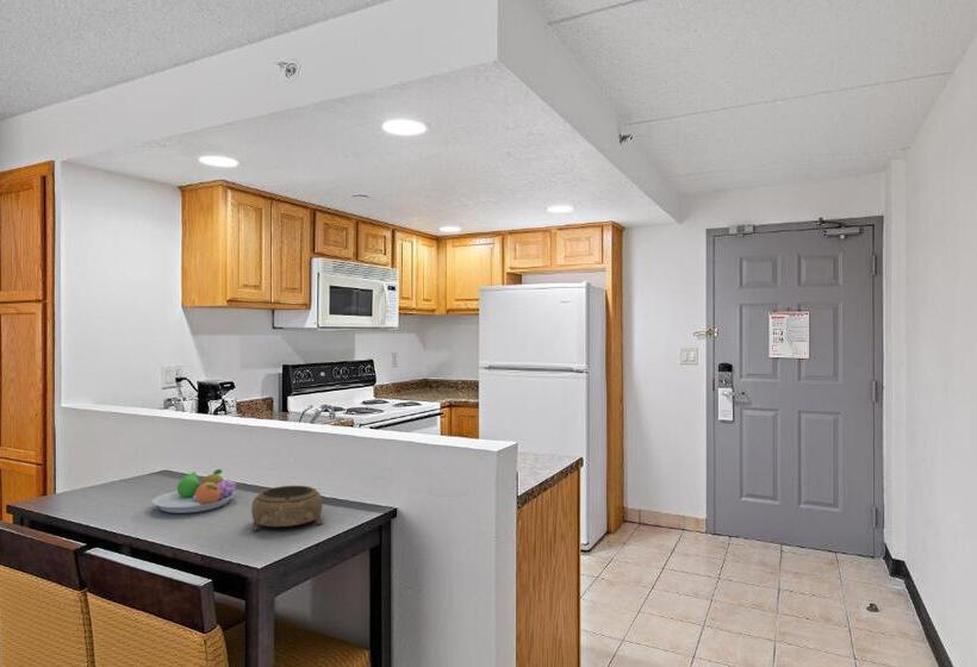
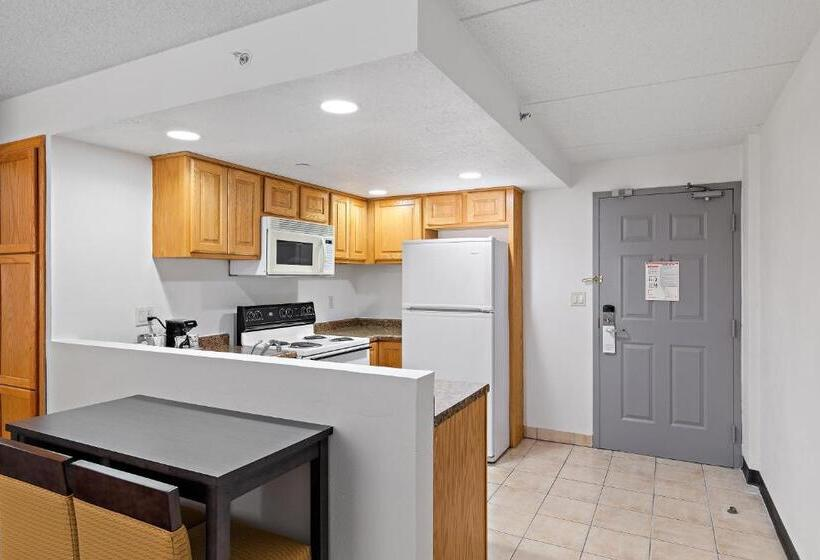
- fruit bowl (195, 488)
- decorative bowl (287, 505)
